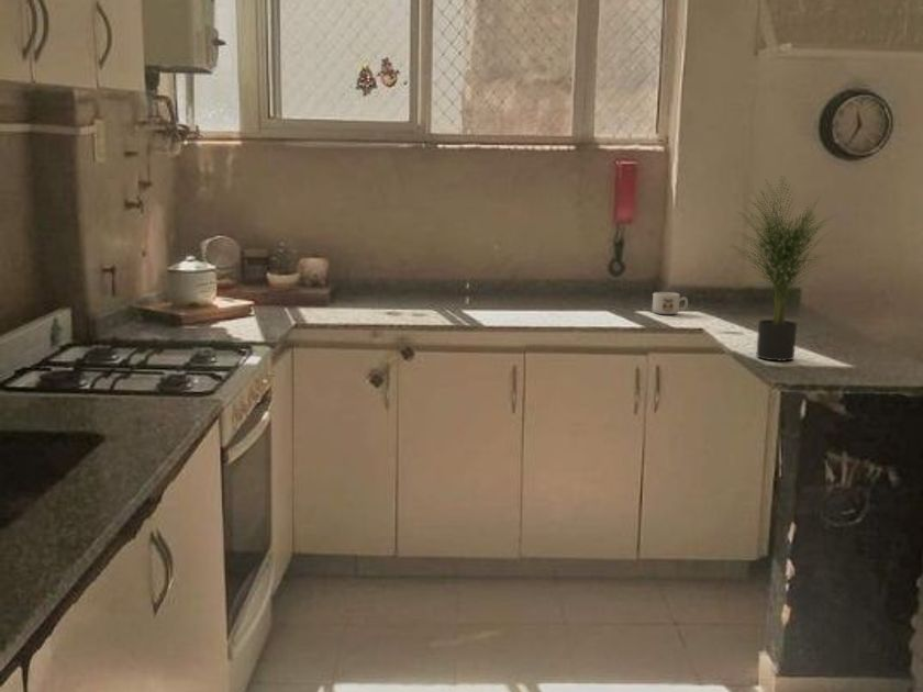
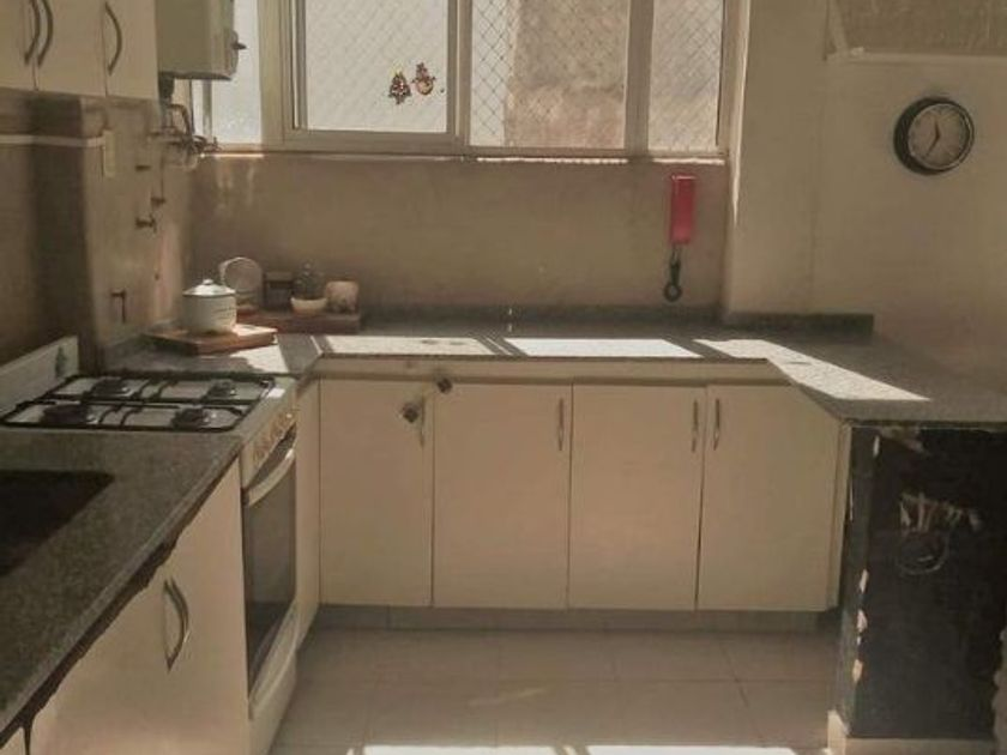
- mug (670, 303)
- potted plant (785, 268)
